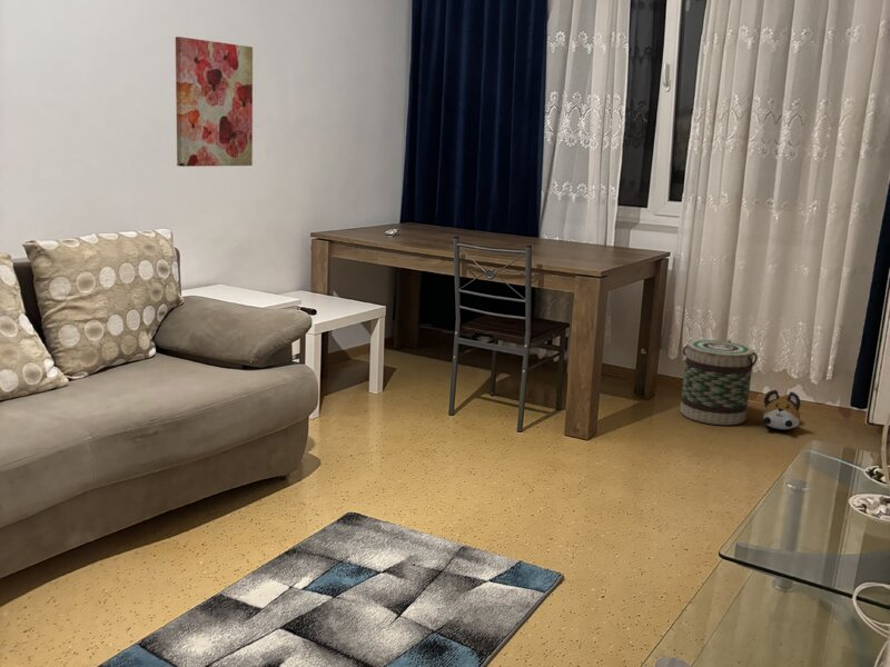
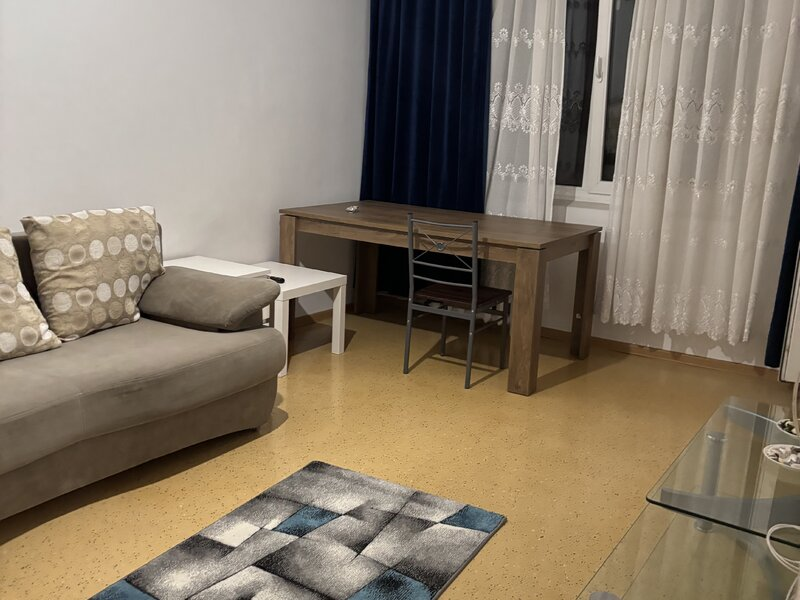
- plush toy (783, 408)
- wall art (216, 104)
- basket (716, 379)
